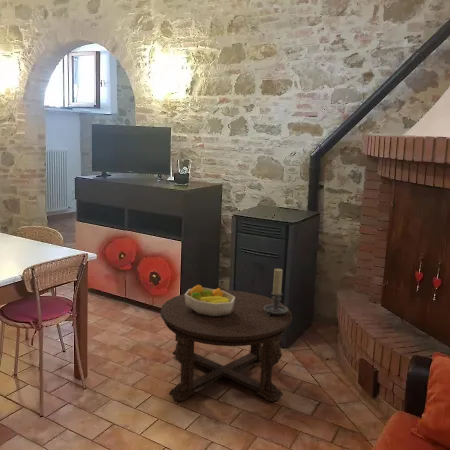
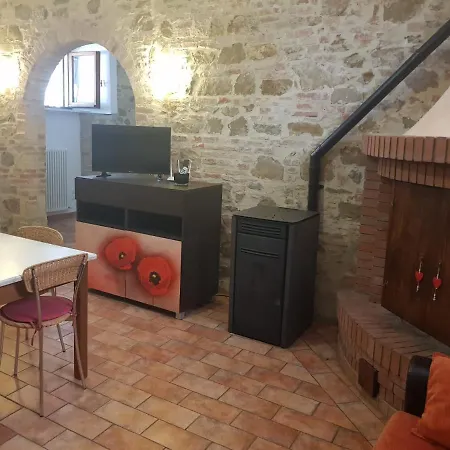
- coffee table (225, 343)
- fruit bowl (209, 299)
- candle holder (275, 291)
